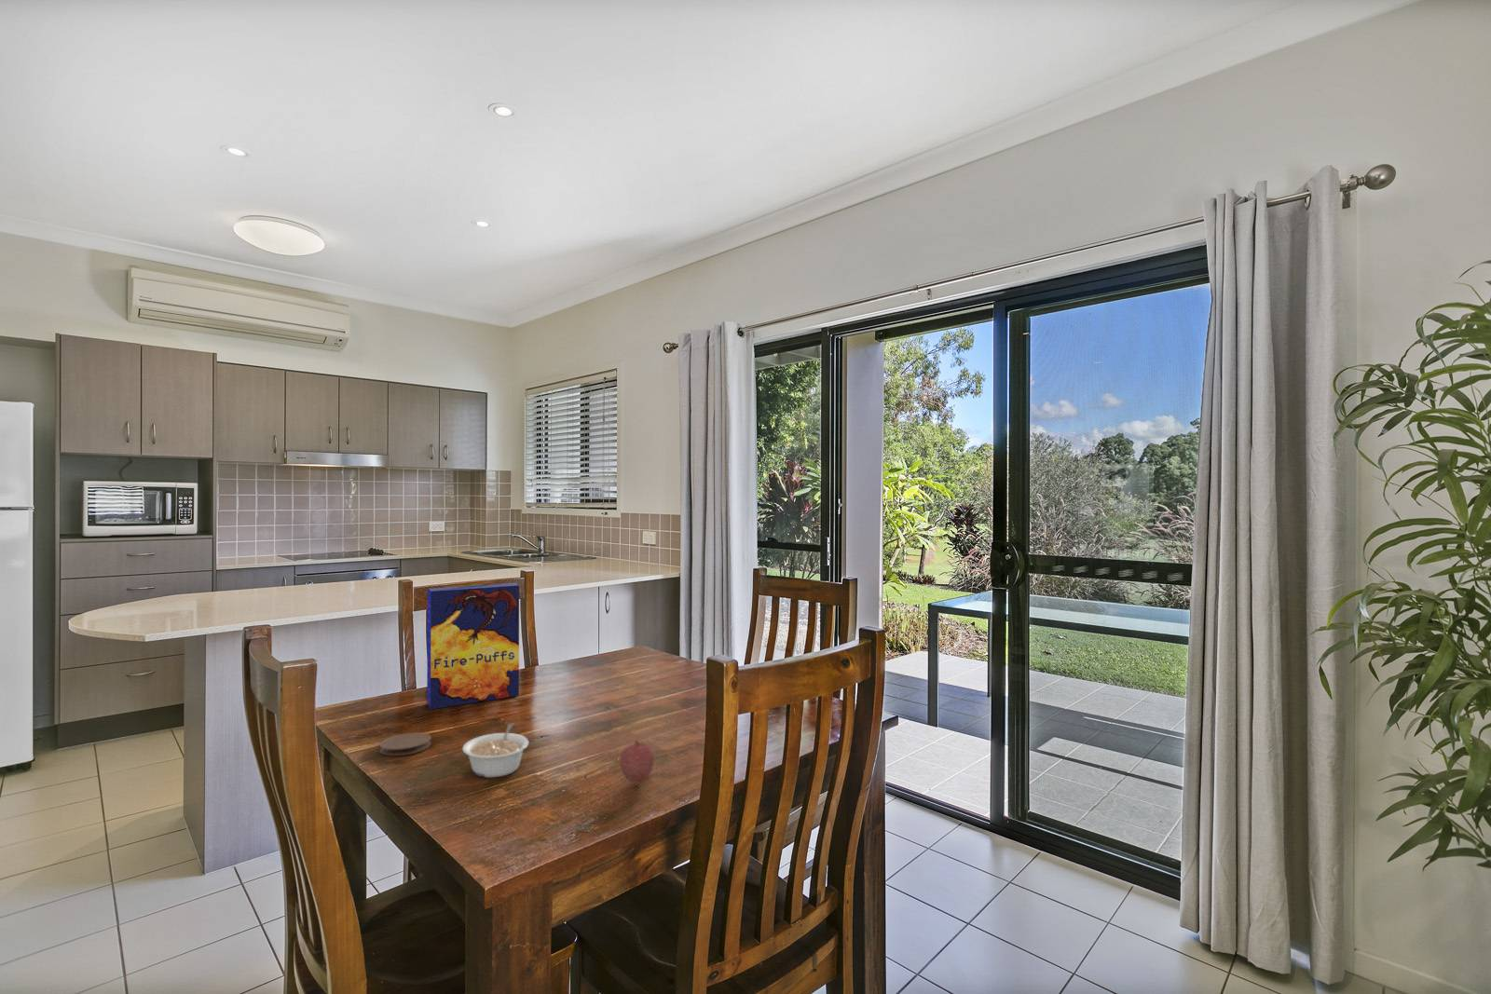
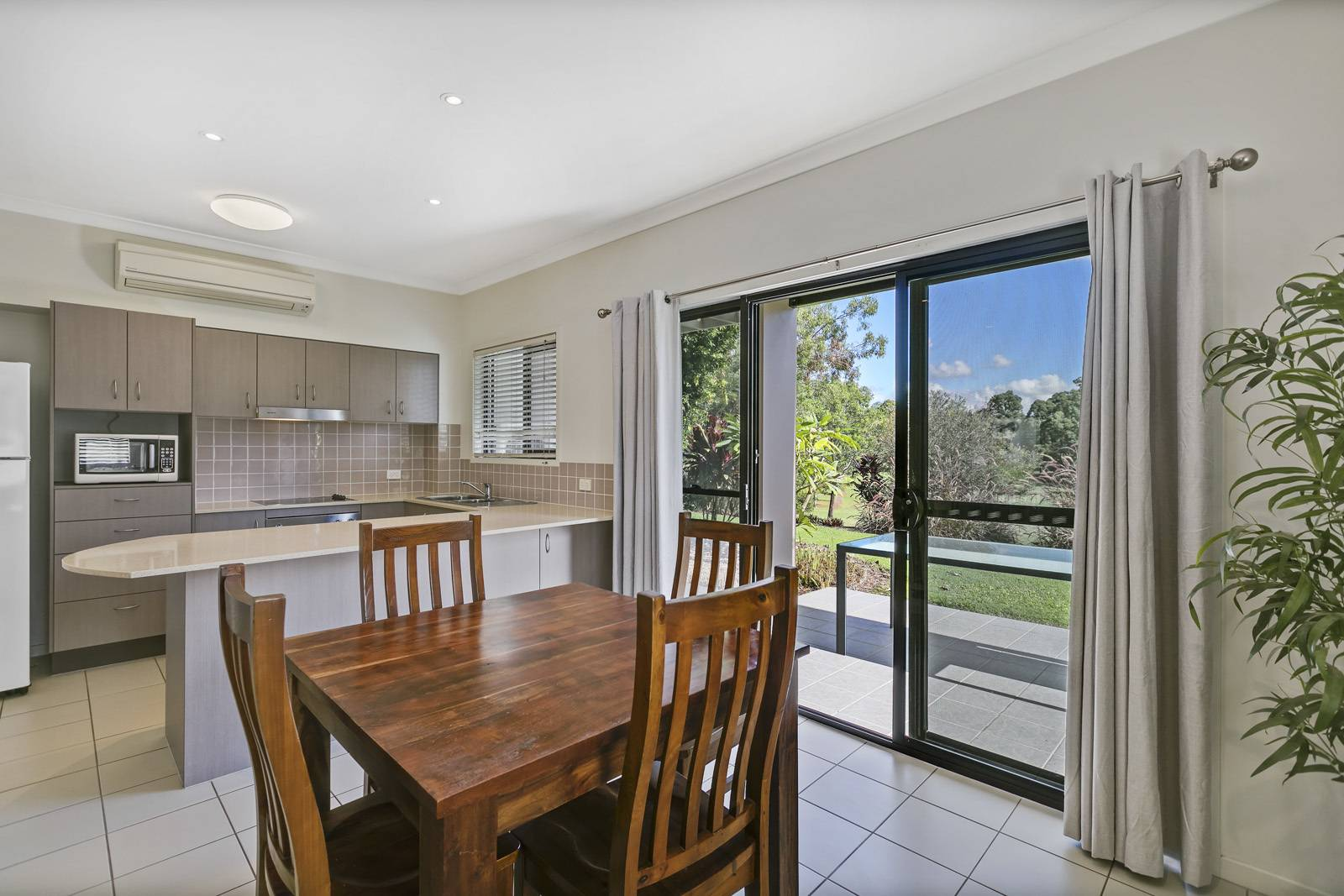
- legume (495, 753)
- coaster (405, 743)
- cereal box (474, 642)
- fruit (637, 761)
